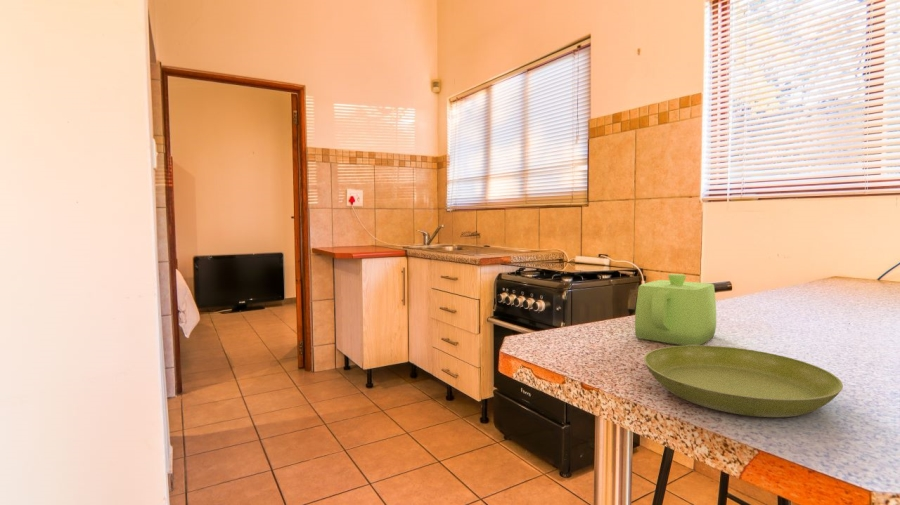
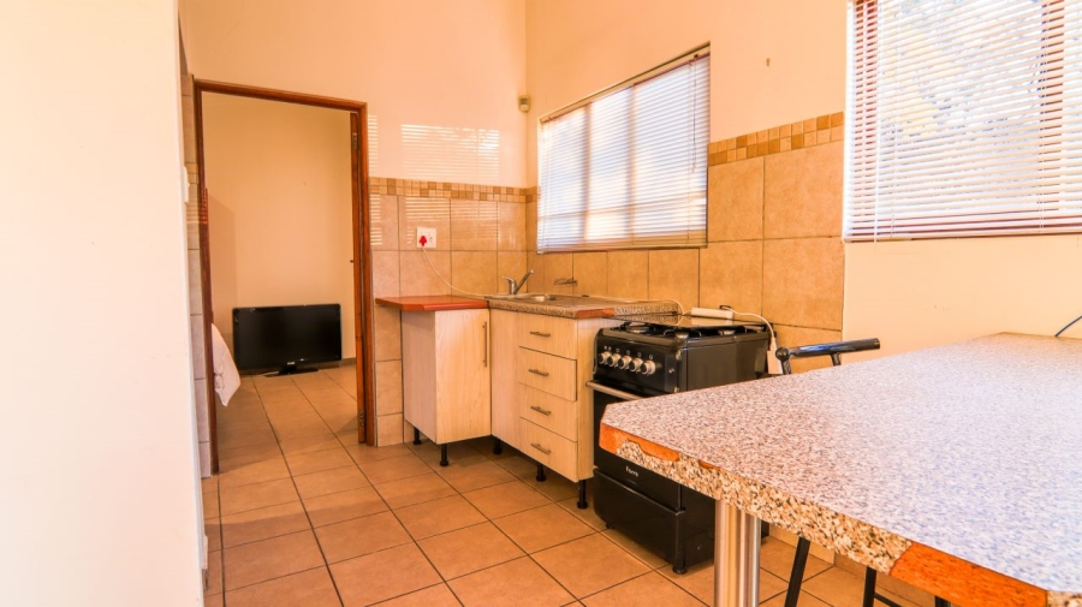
- saucer (733, 379)
- teapot (677, 305)
